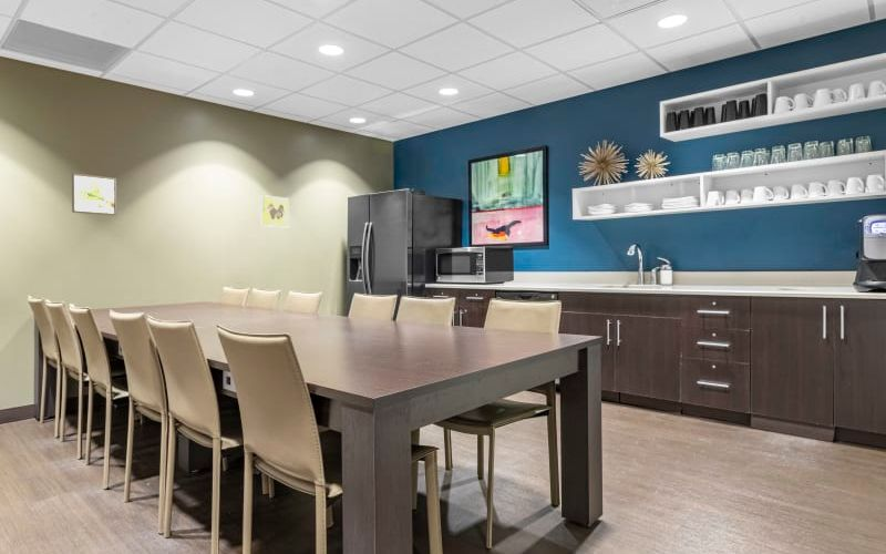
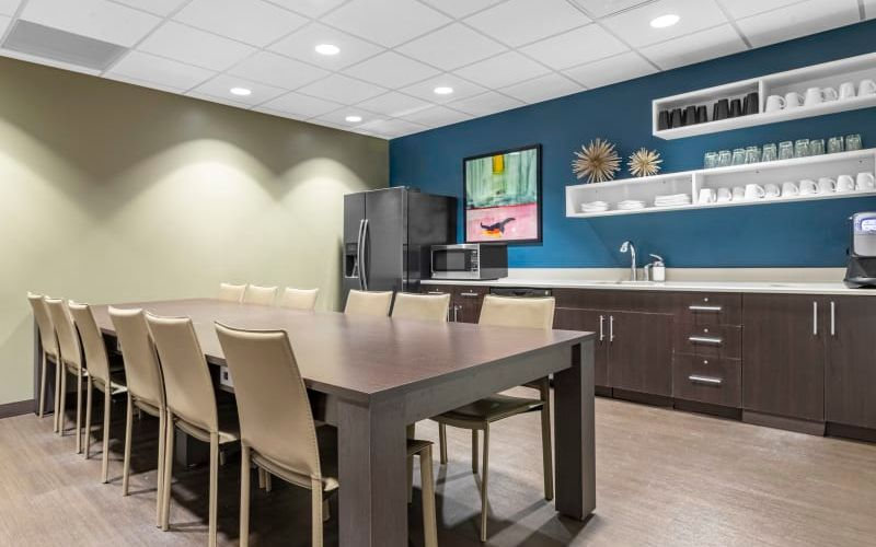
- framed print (94, 194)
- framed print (275, 212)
